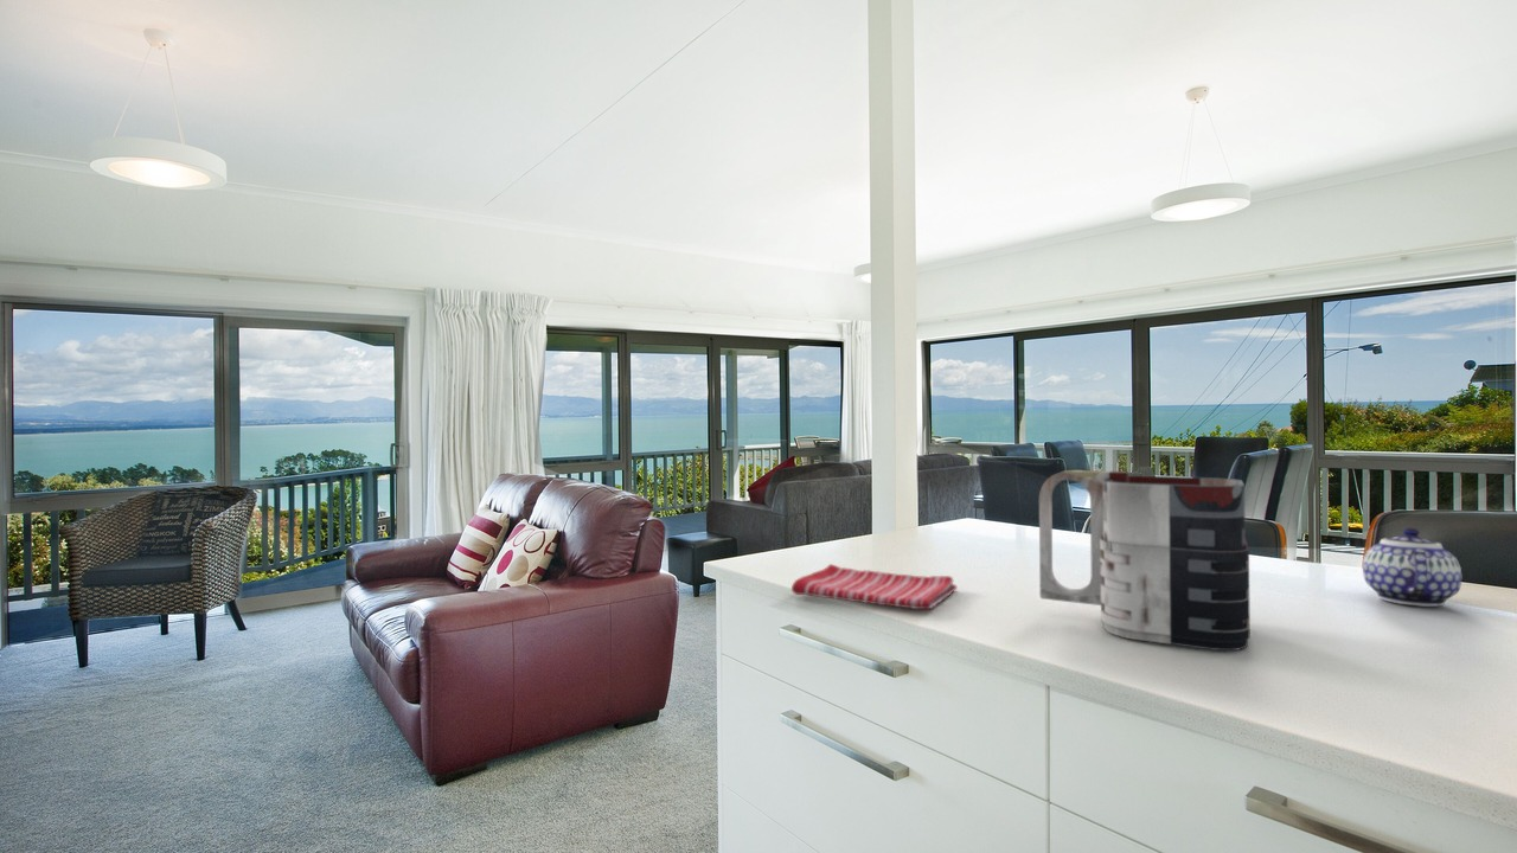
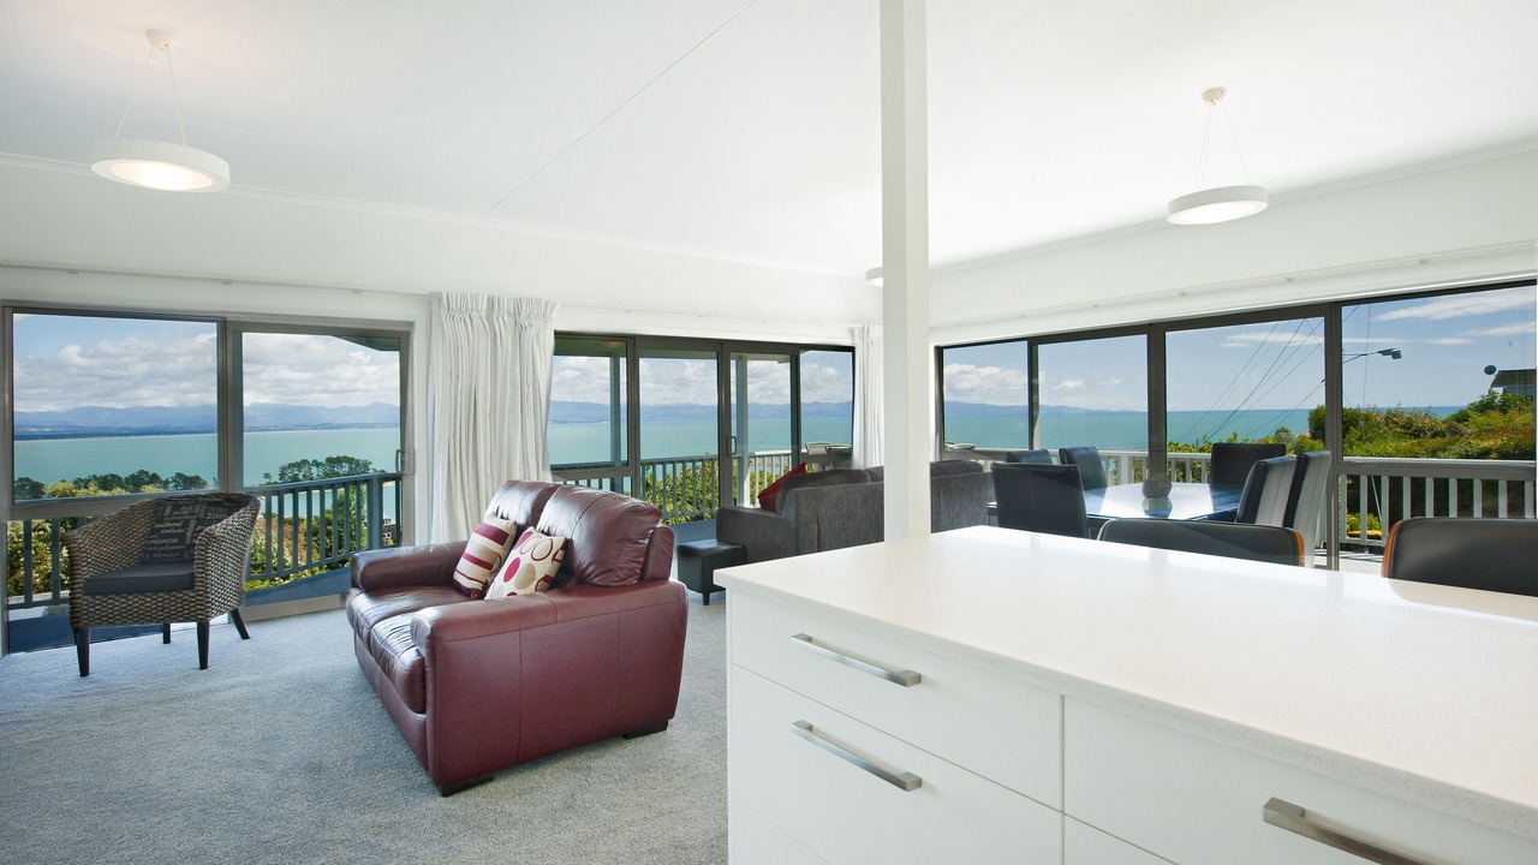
- dish towel (873, 585)
- mug (1137, 547)
- teapot (1410, 564)
